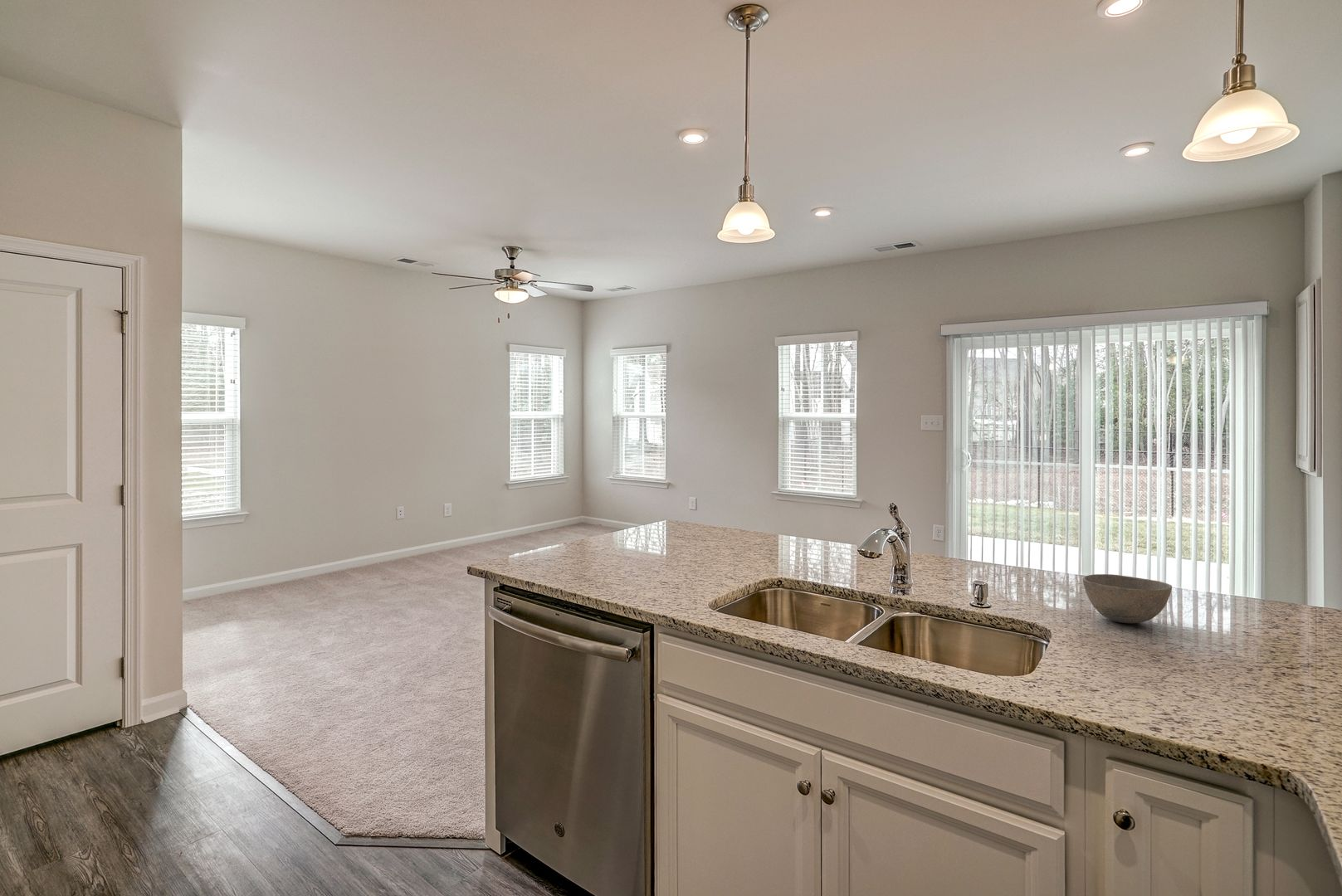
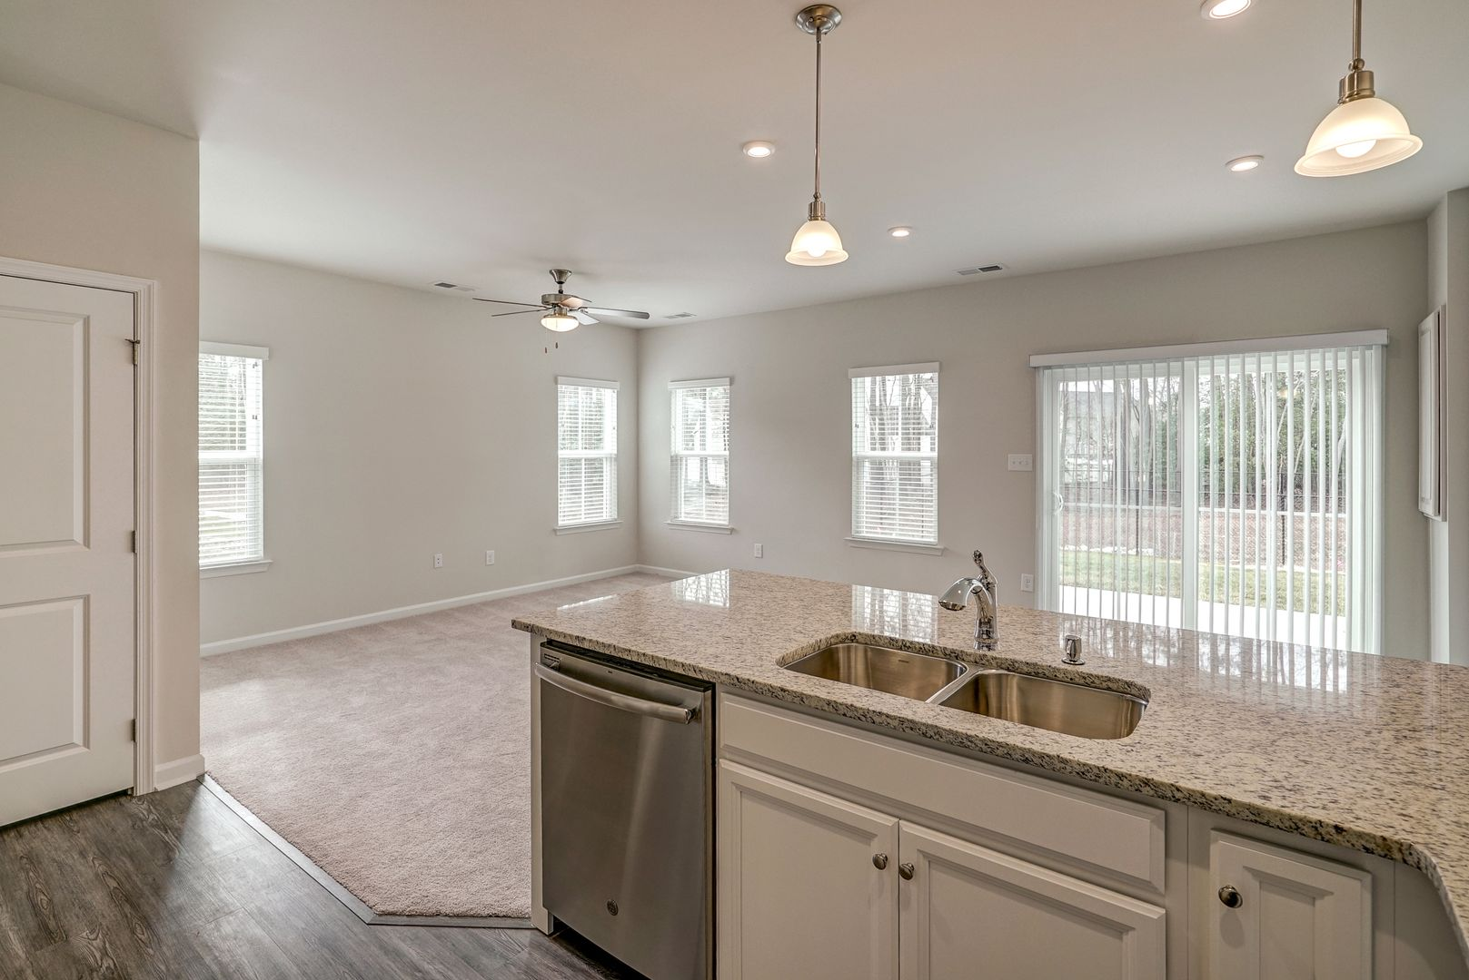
- bowl (1125, 601)
